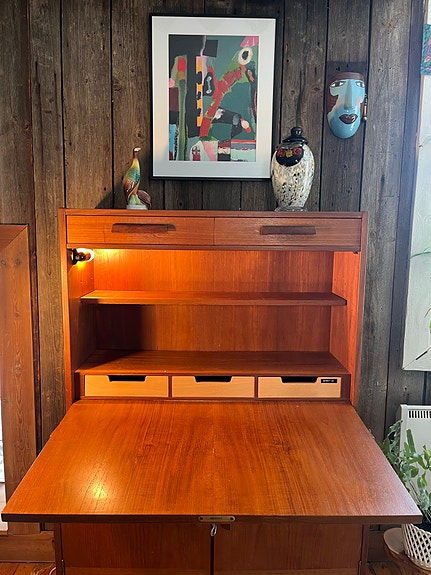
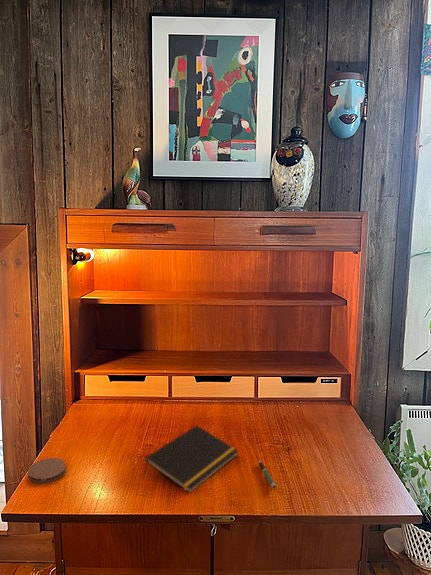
+ pen (266, 473)
+ notepad (193, 455)
+ coaster (47, 470)
